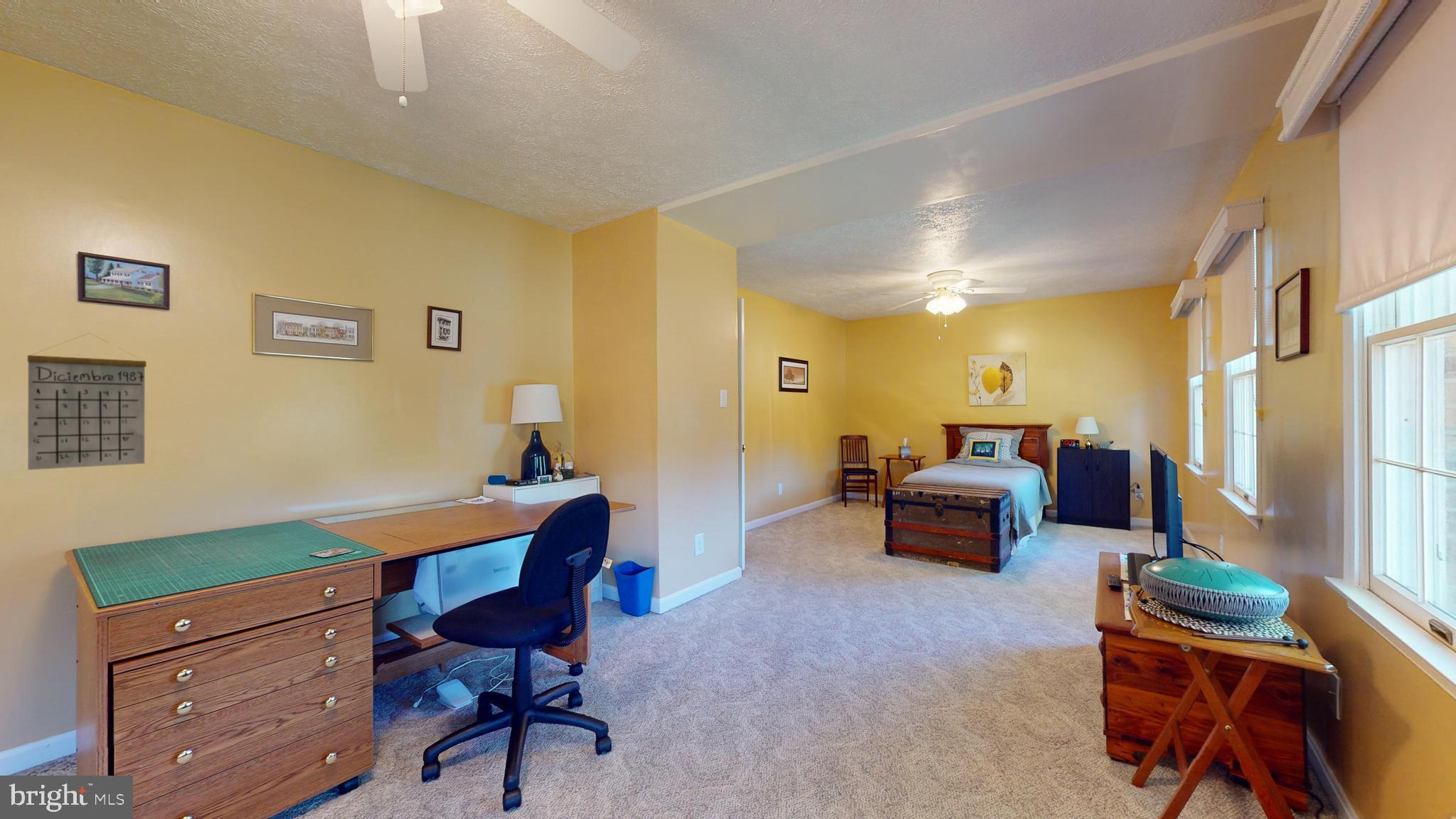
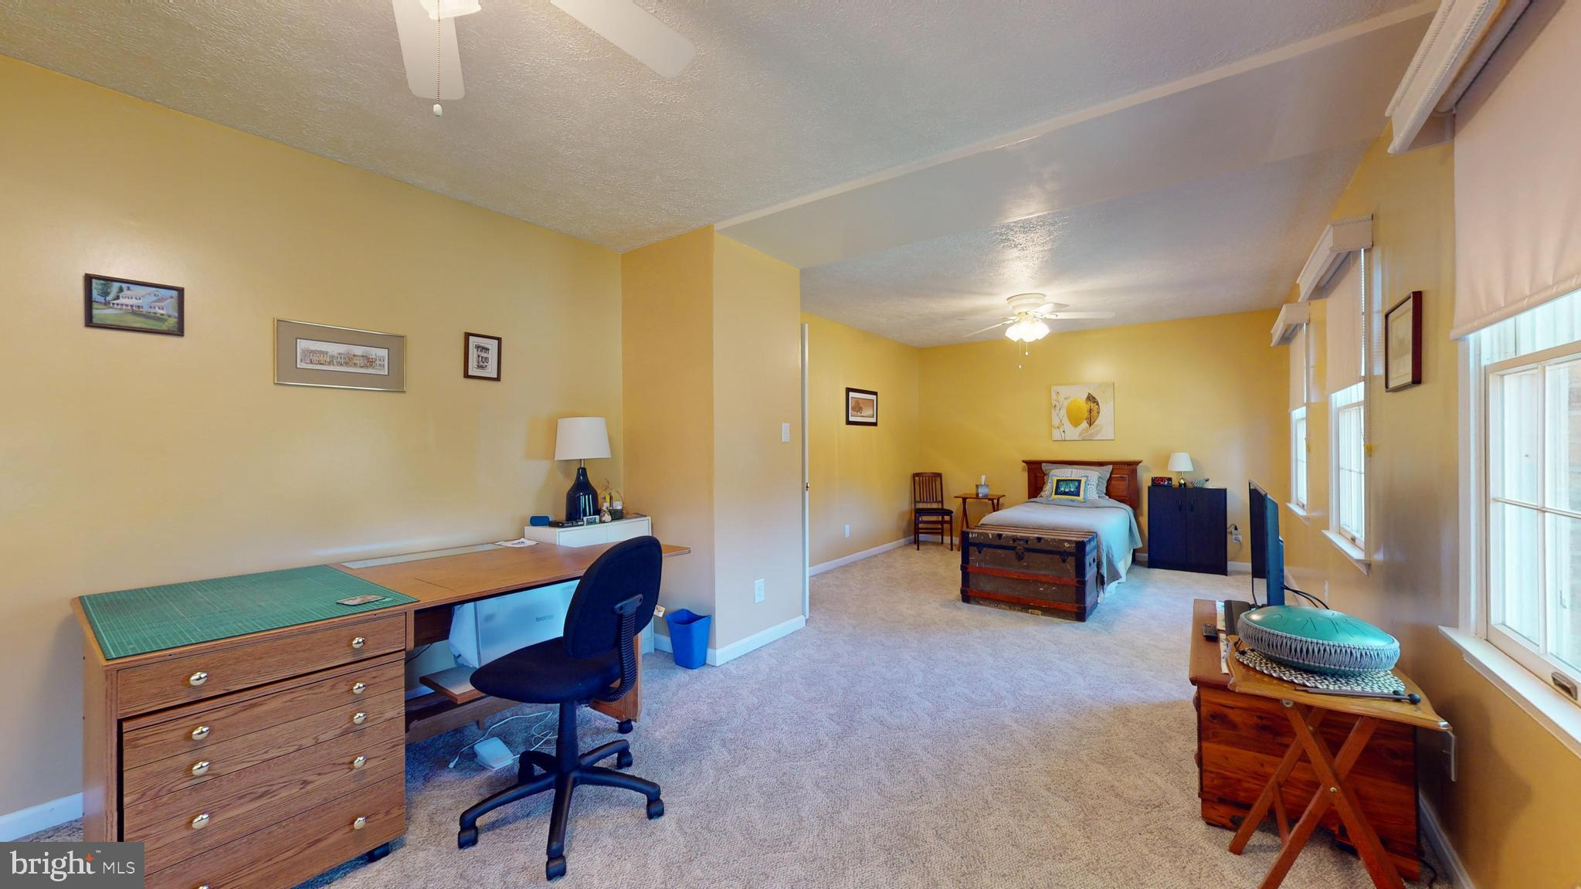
- calendar (90, 399)
